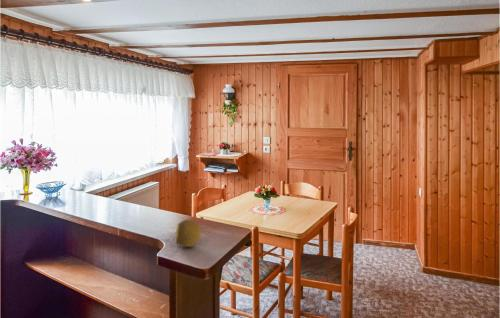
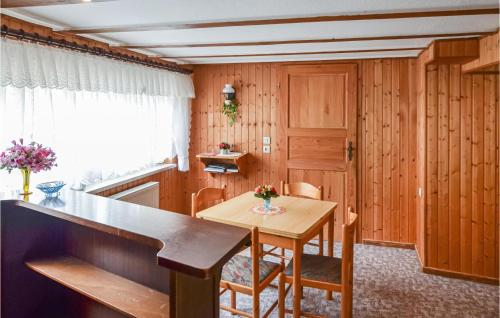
- fruit (187, 233)
